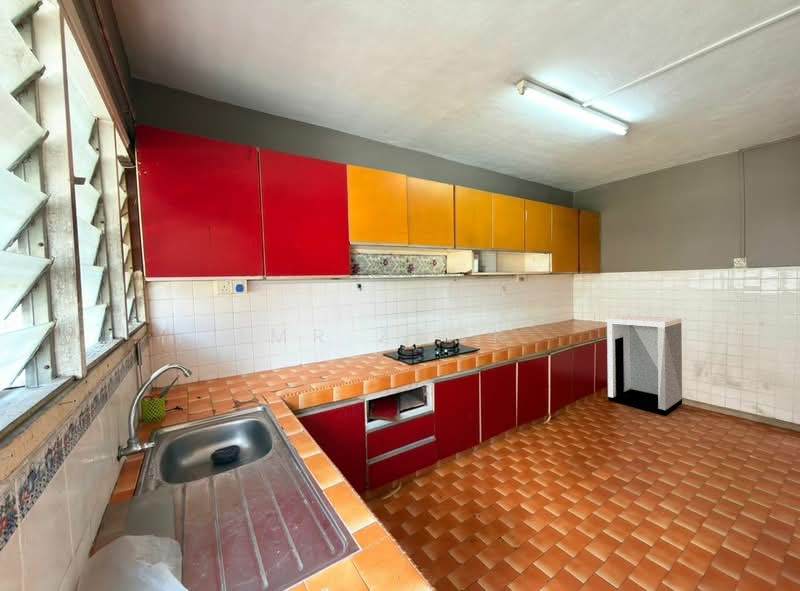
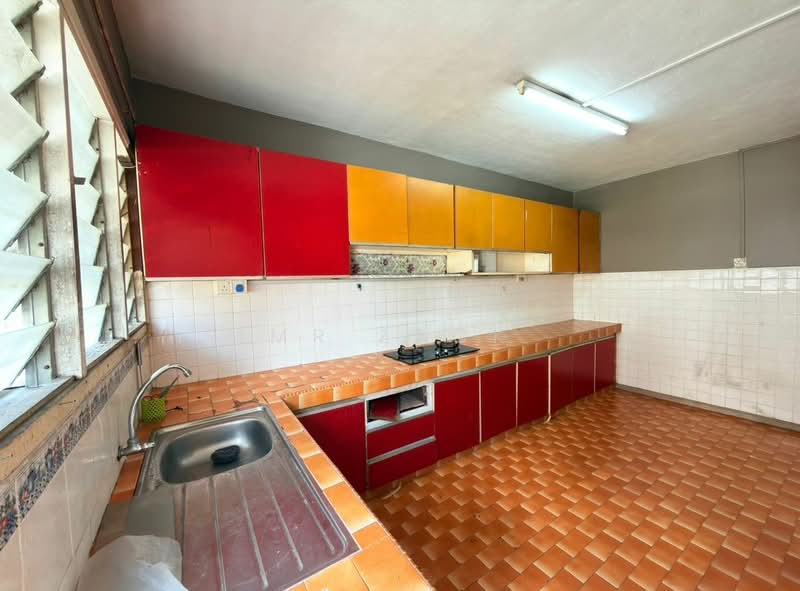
- nightstand (644, 360)
